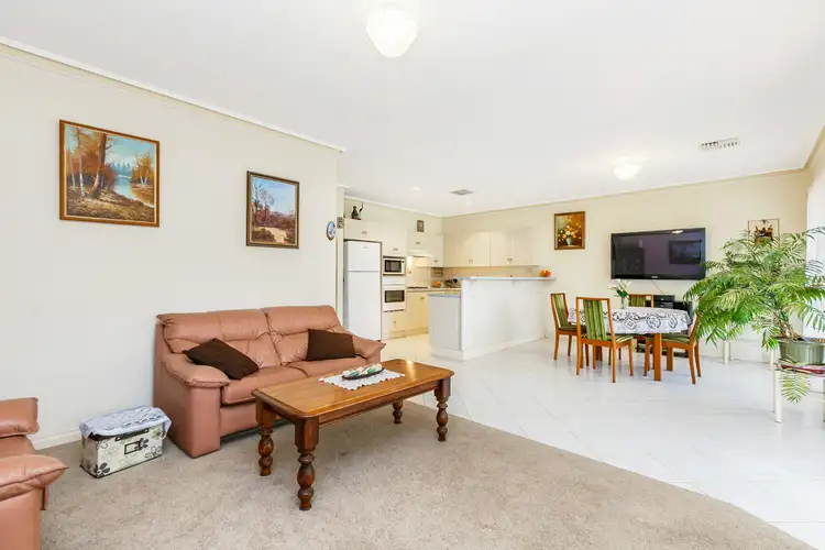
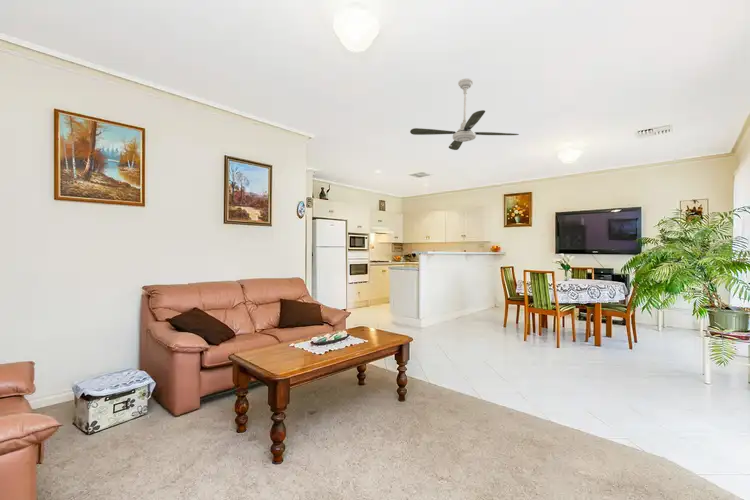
+ ceiling fan (464, 110)
